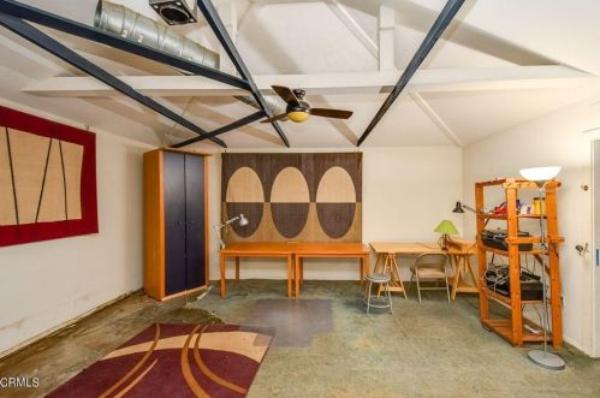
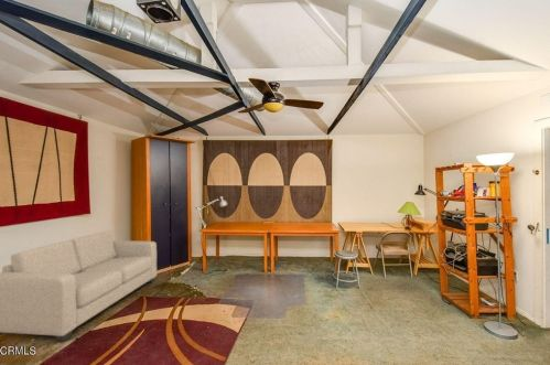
+ sofa (91, 270)
